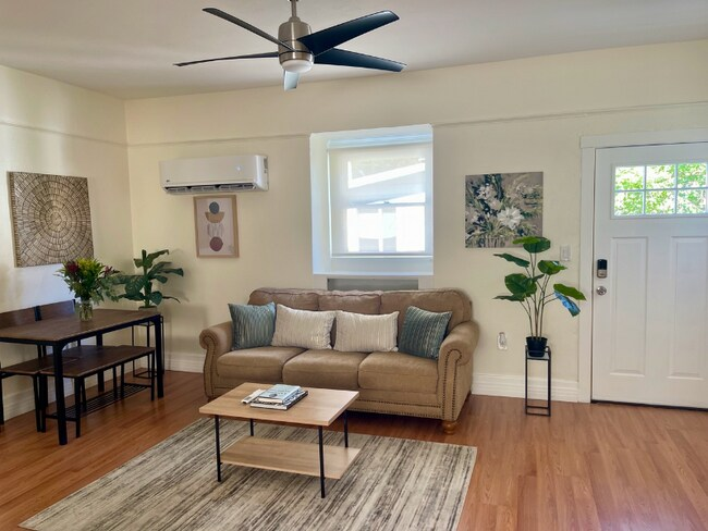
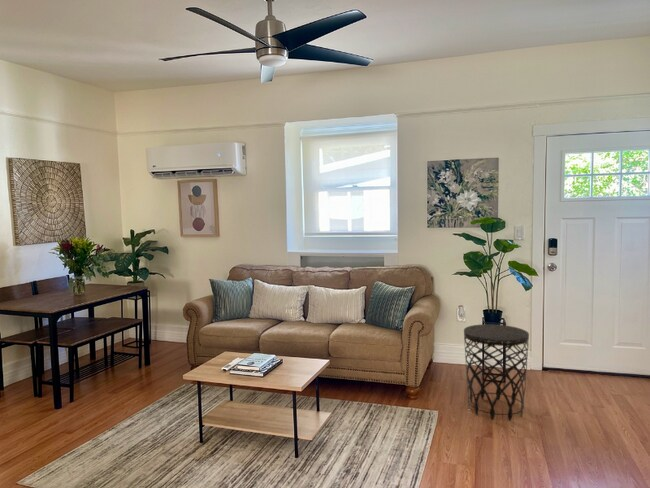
+ side table (495, 369)
